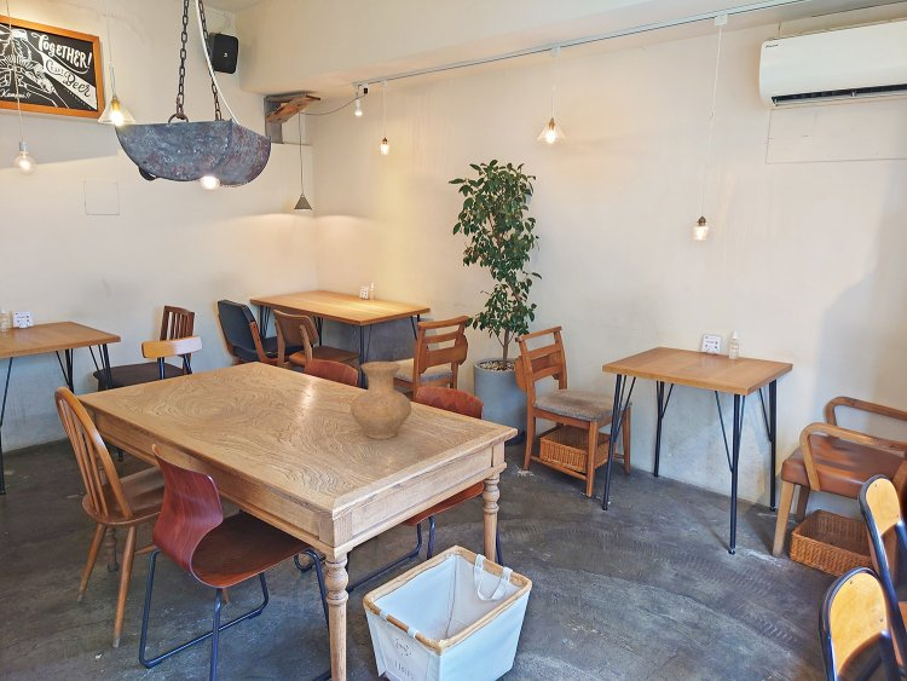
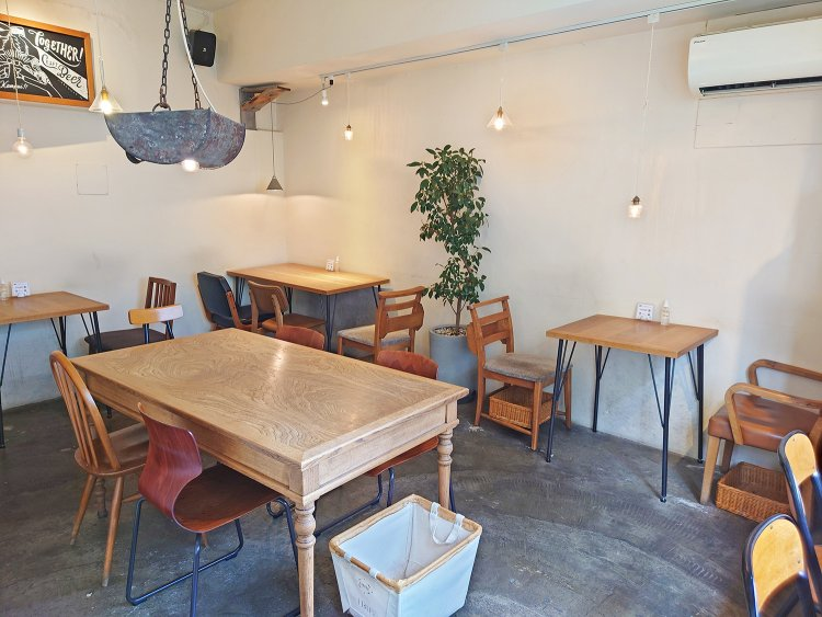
- vase (381, 399)
